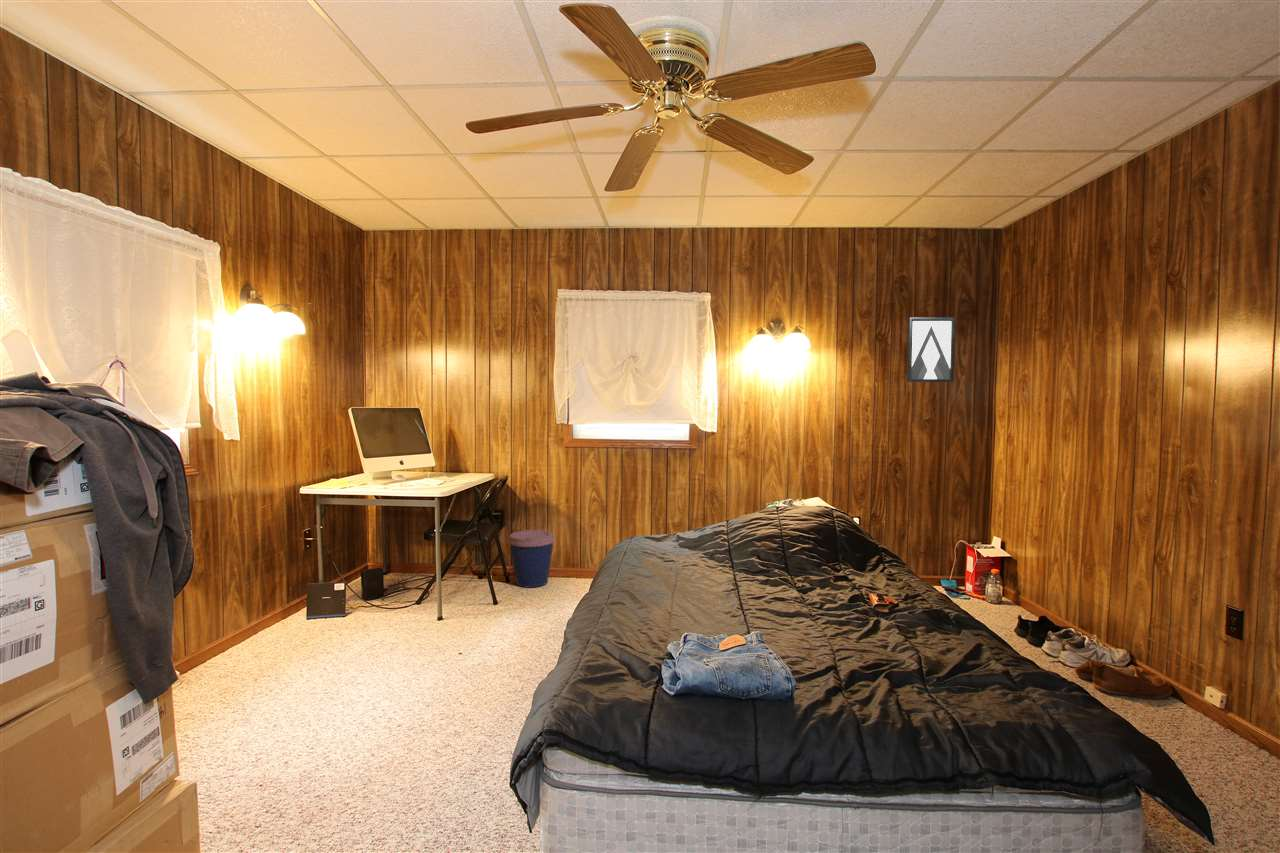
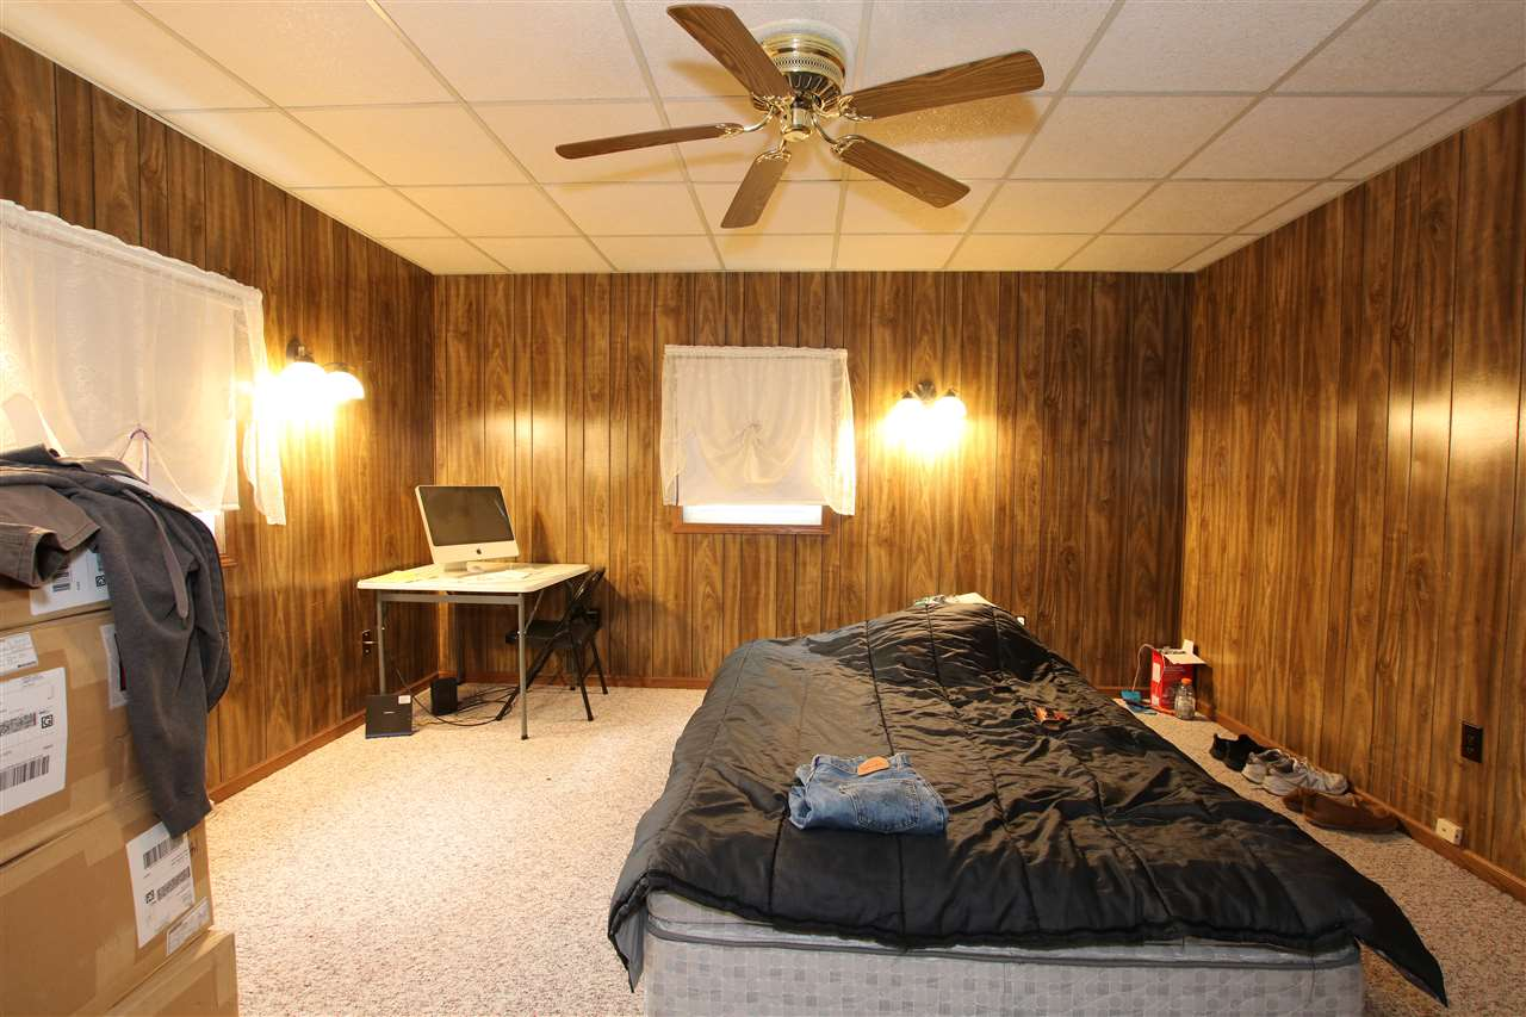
- coffee cup (531, 558)
- wall art (930, 349)
